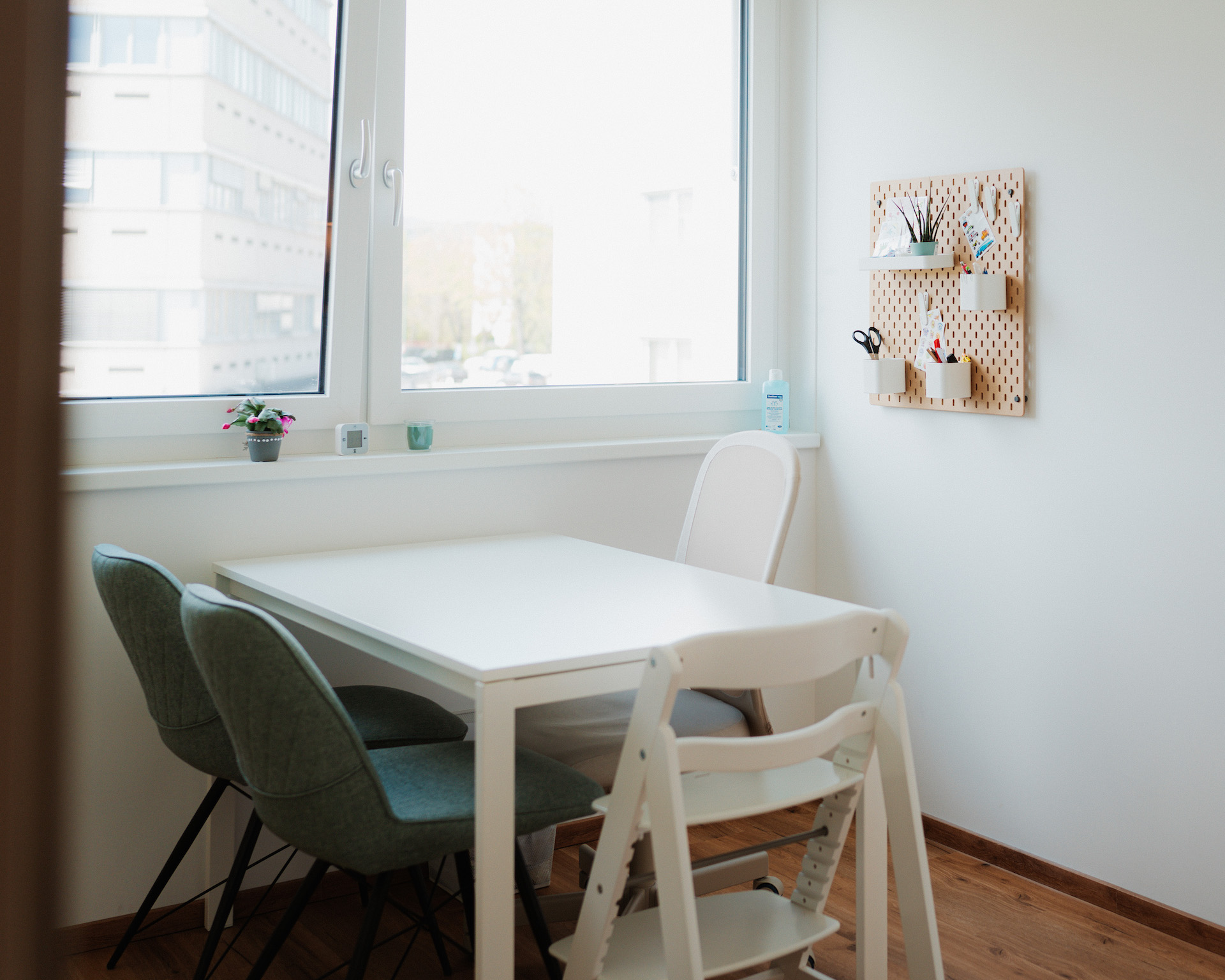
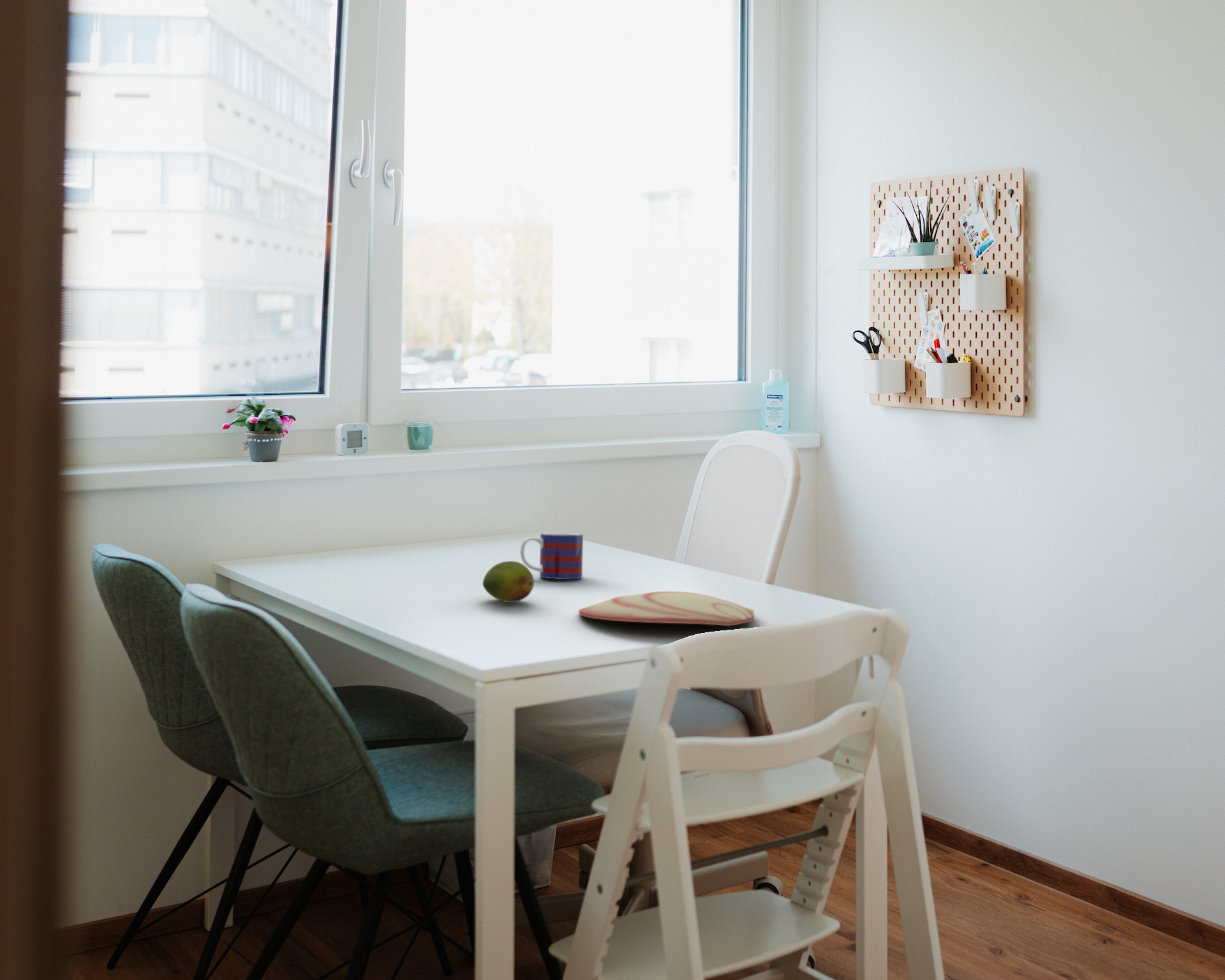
+ plate (665, 605)
+ mug (551, 556)
+ fruit (509, 581)
